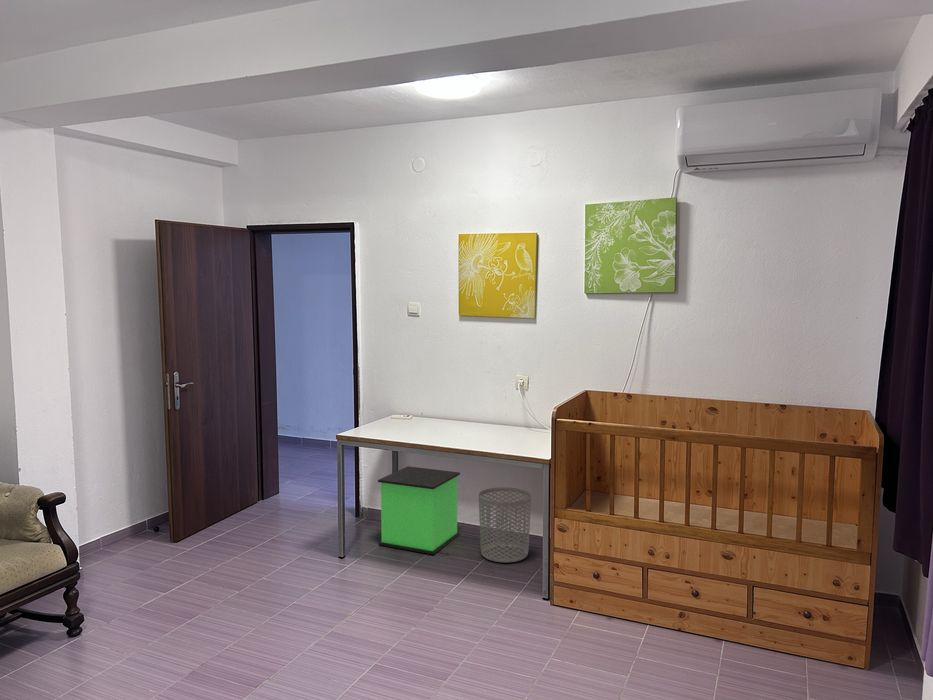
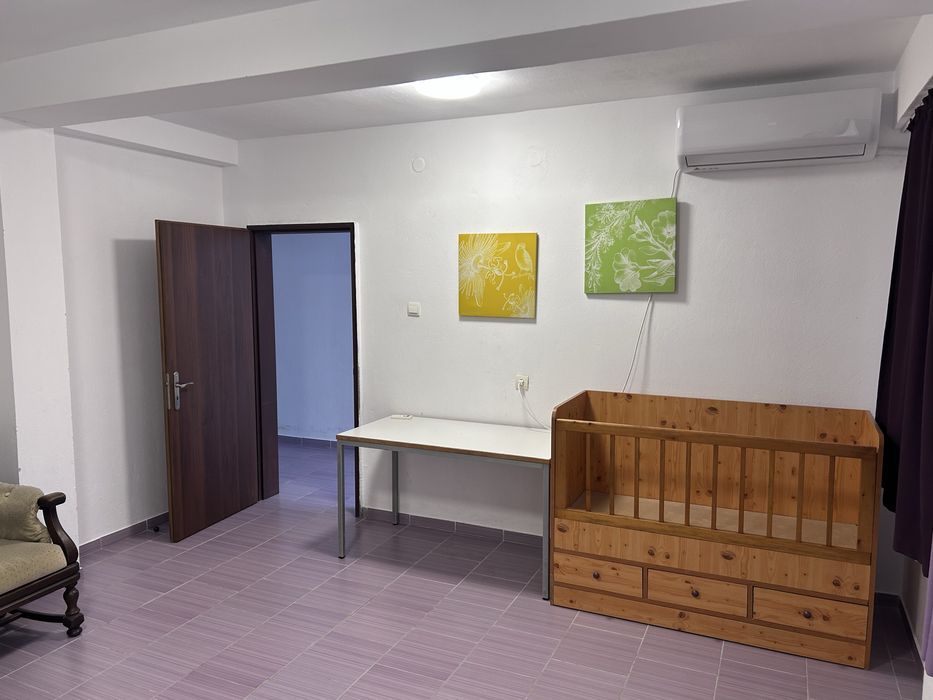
- waste bin (505, 524)
- stool (426, 508)
